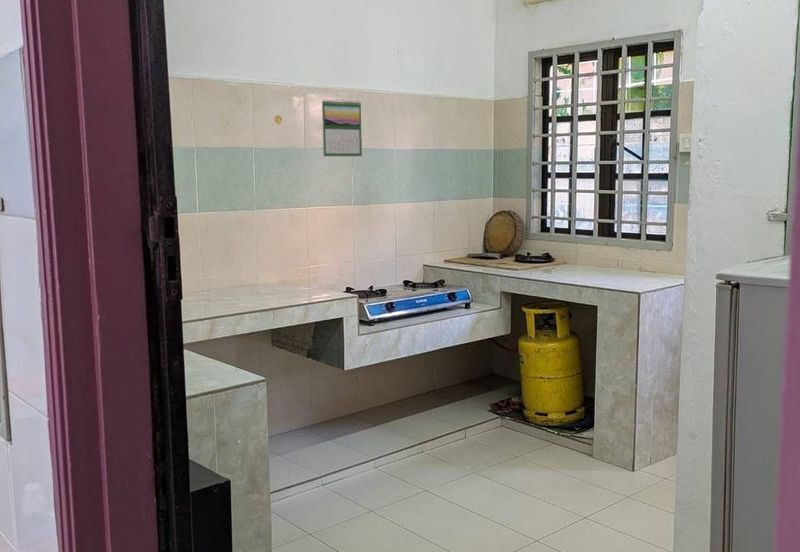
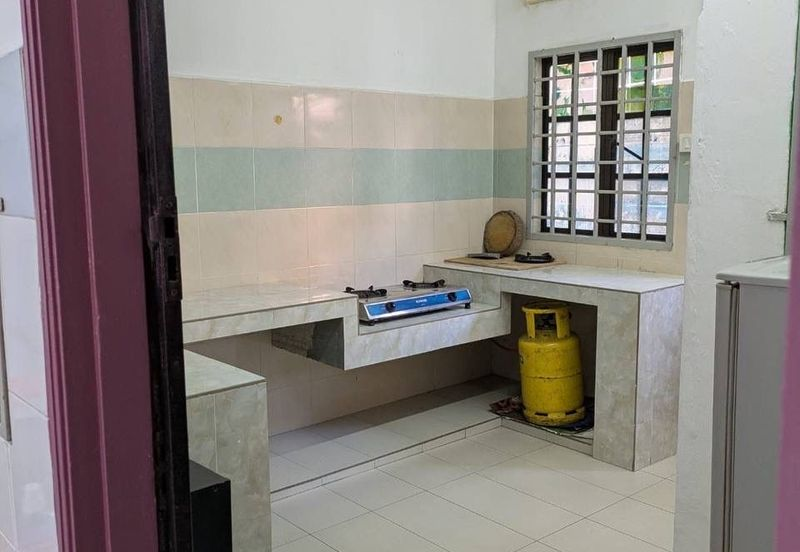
- calendar (342, 127)
